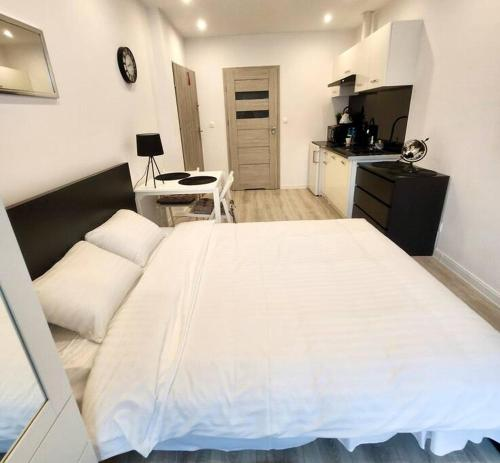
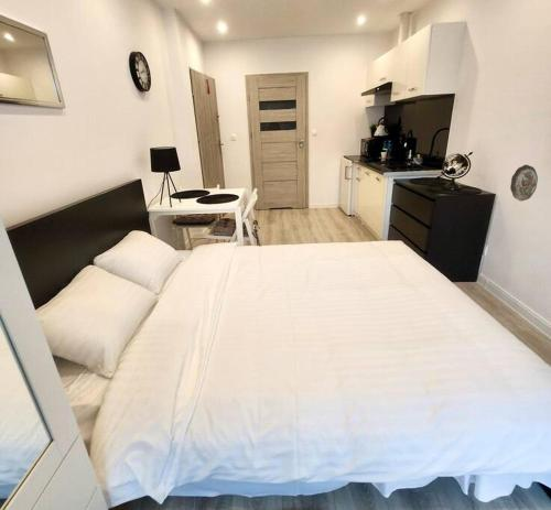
+ decorative plate (525, 183)
